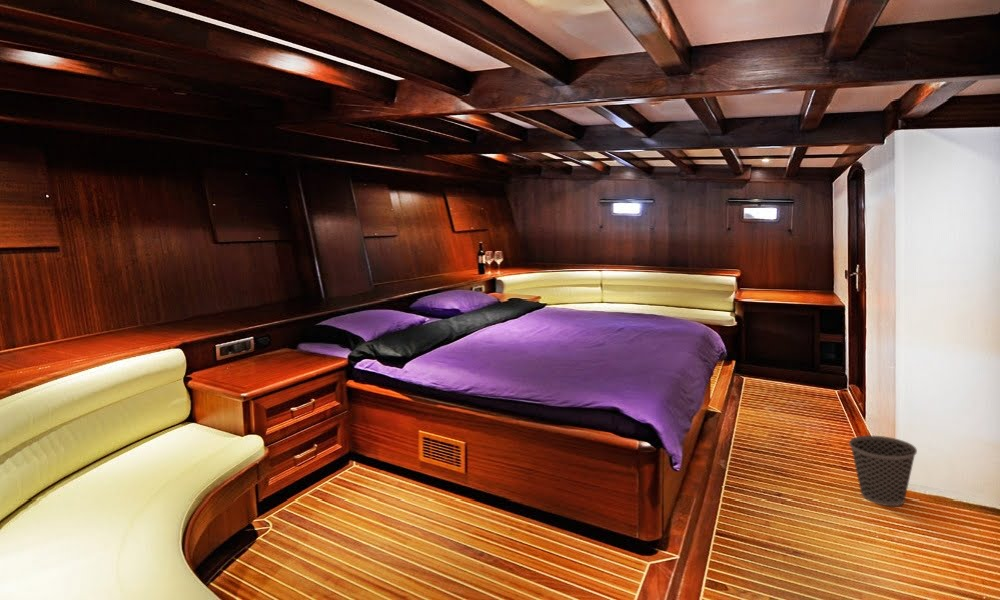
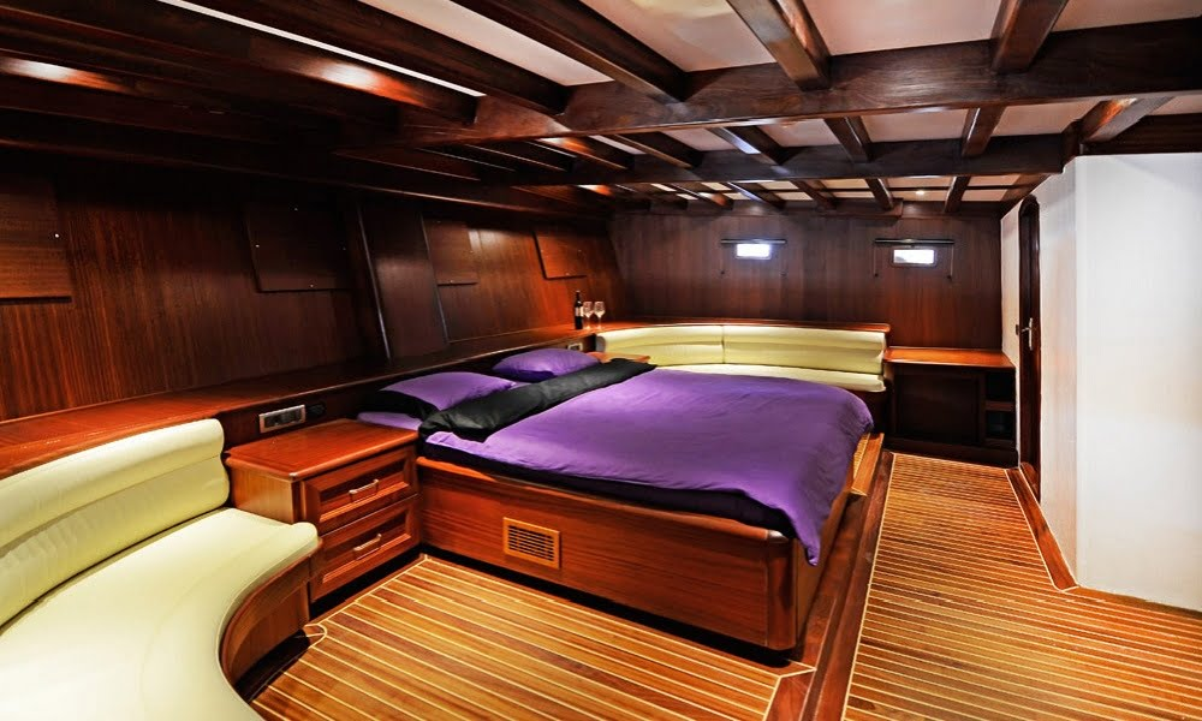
- wastebasket (882, 471)
